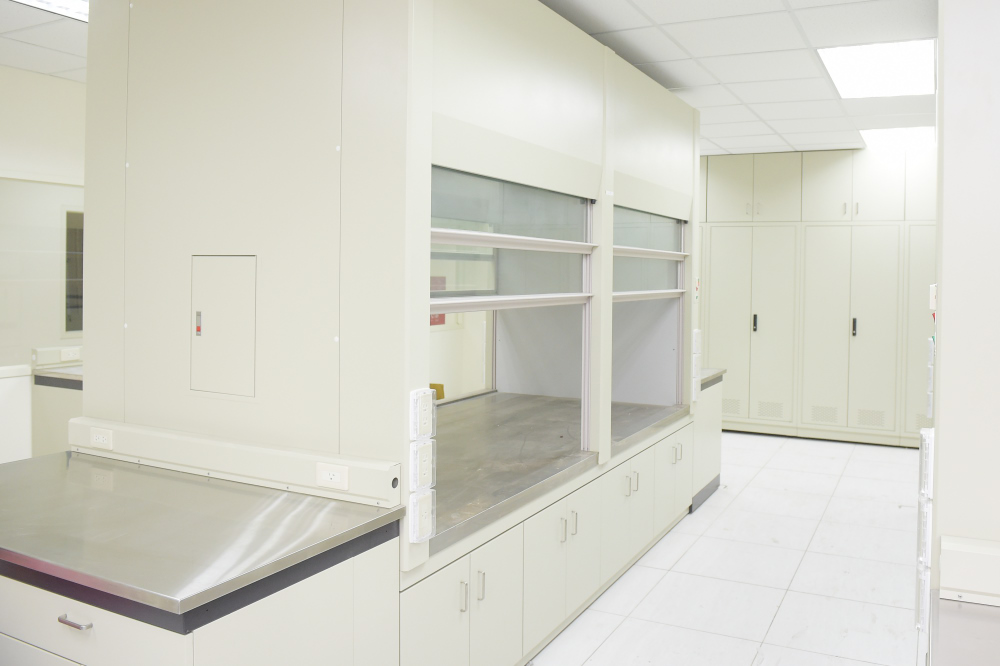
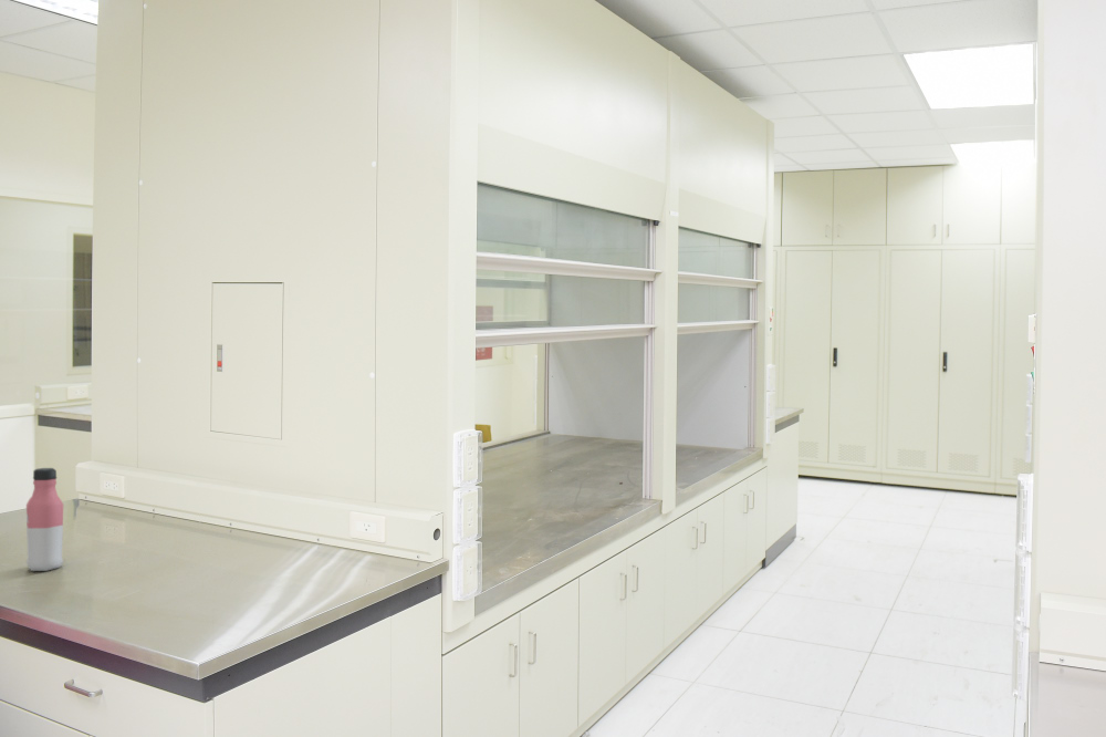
+ water bottle (44, 518)
